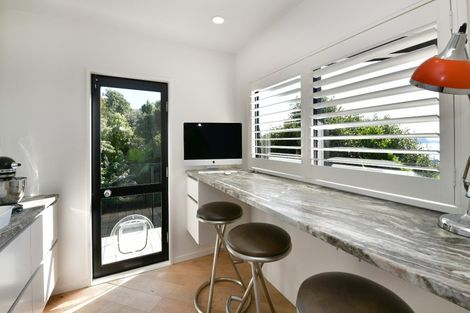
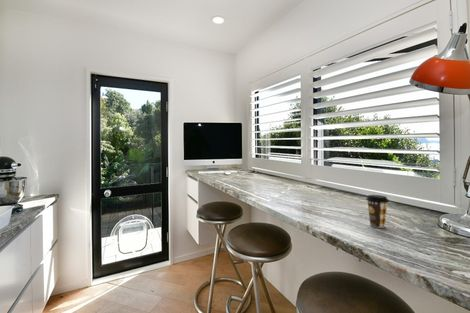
+ coffee cup (377, 210)
